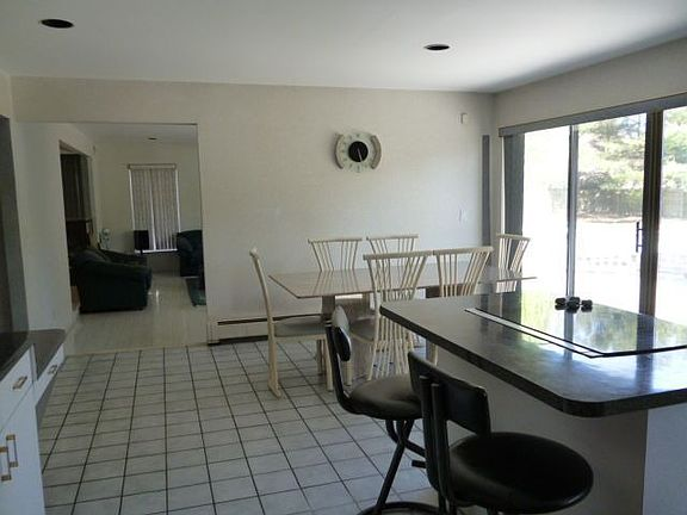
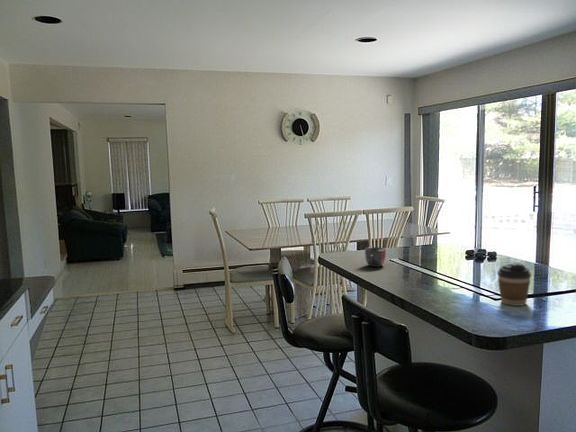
+ mug (374, 257)
+ coffee cup (513, 283)
